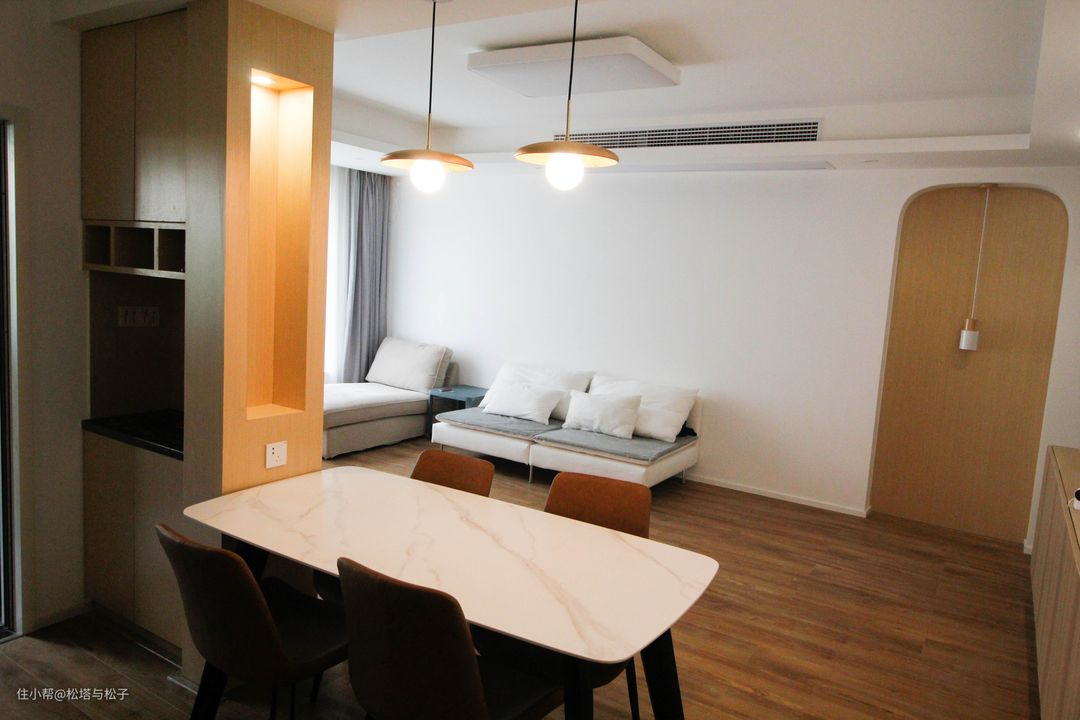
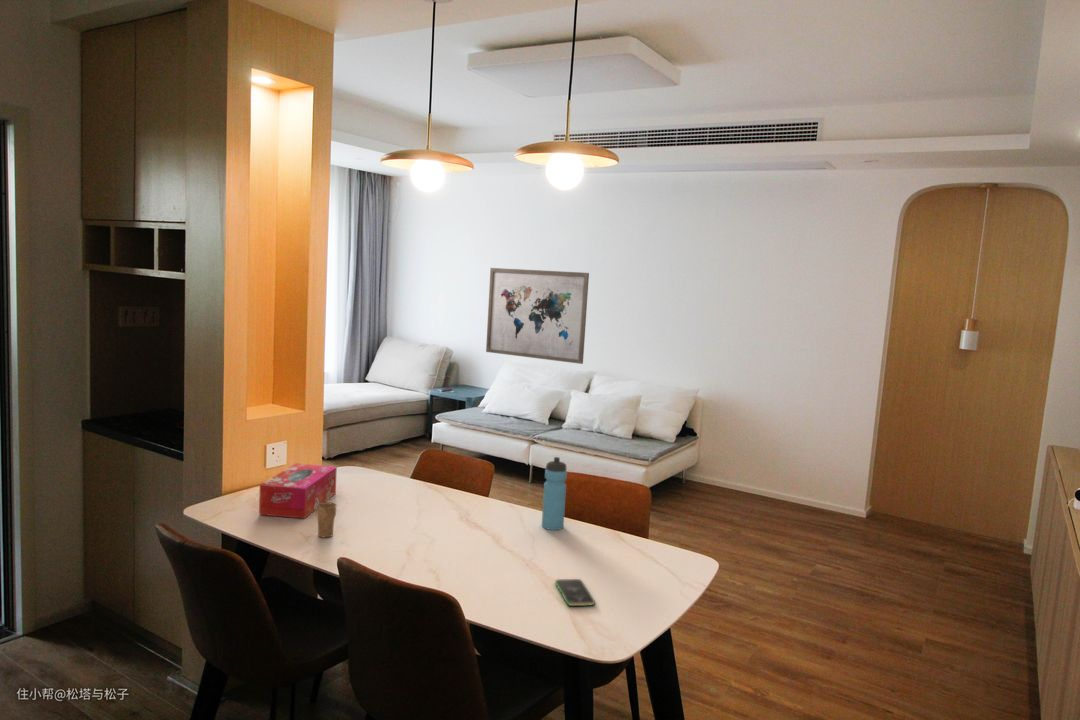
+ water bottle (554, 492)
+ wall art (535, 314)
+ tissue box (299, 489)
+ smartphone (574, 591)
+ cup (326, 516)
